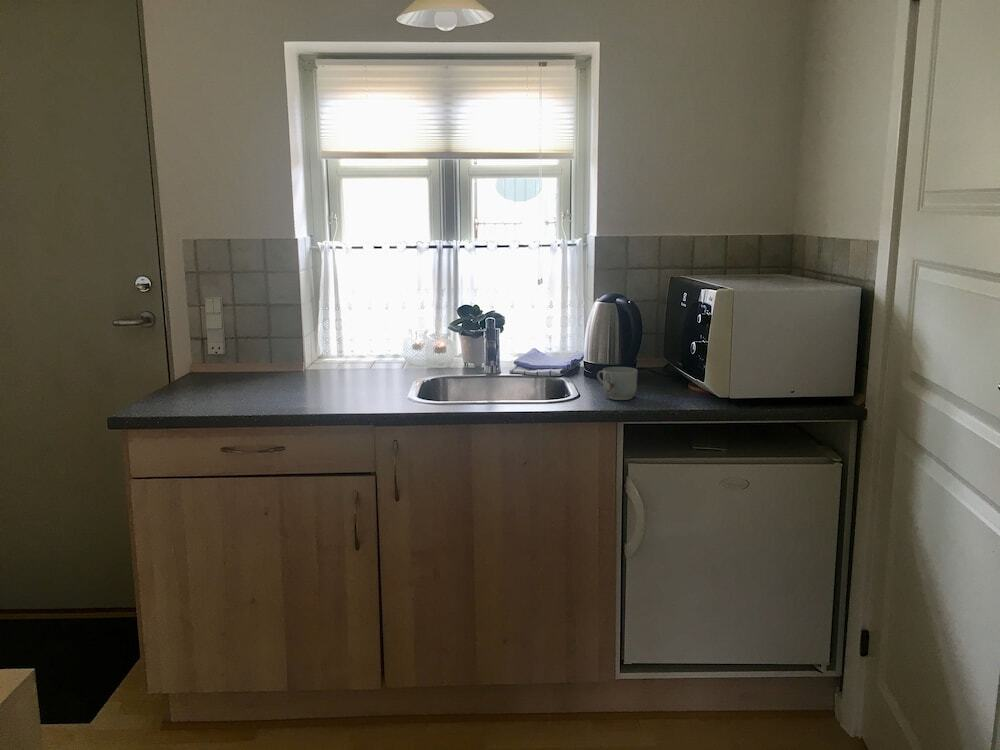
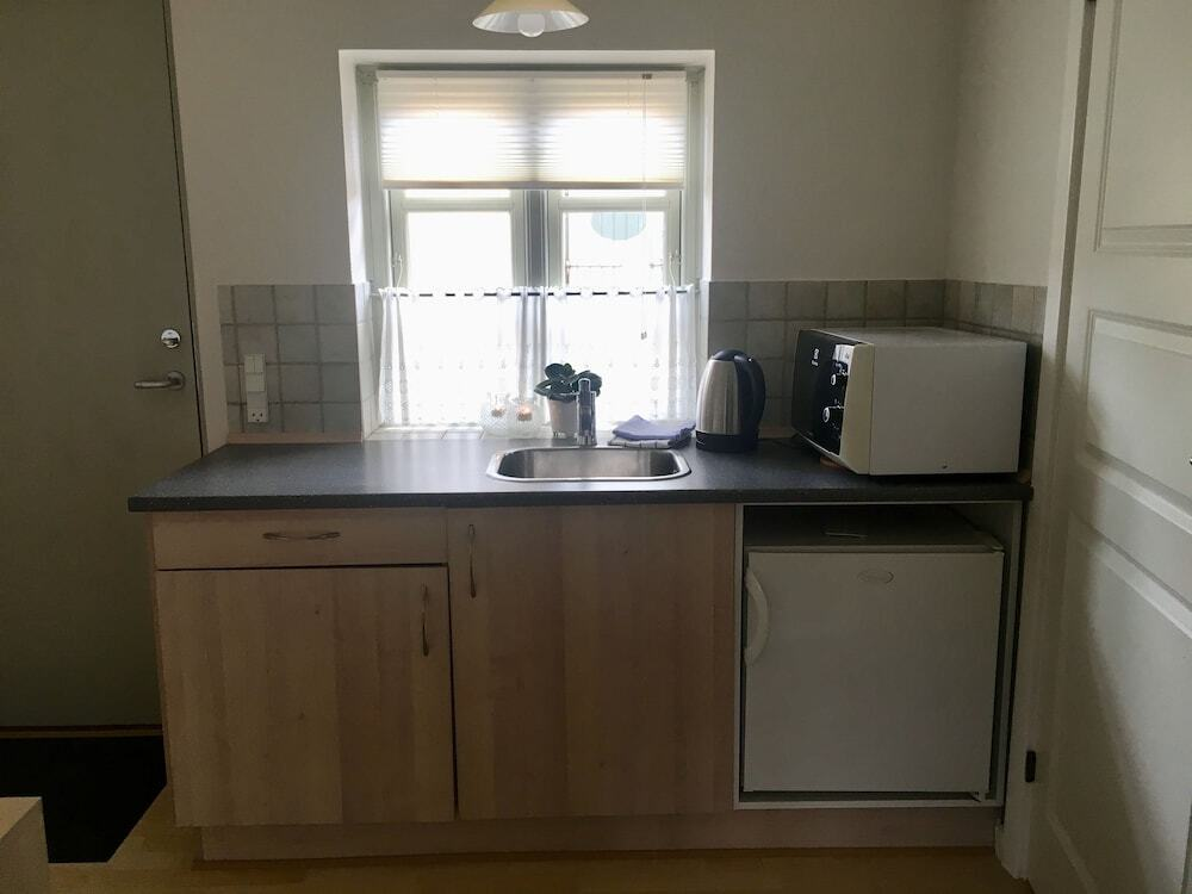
- mug (615, 382)
